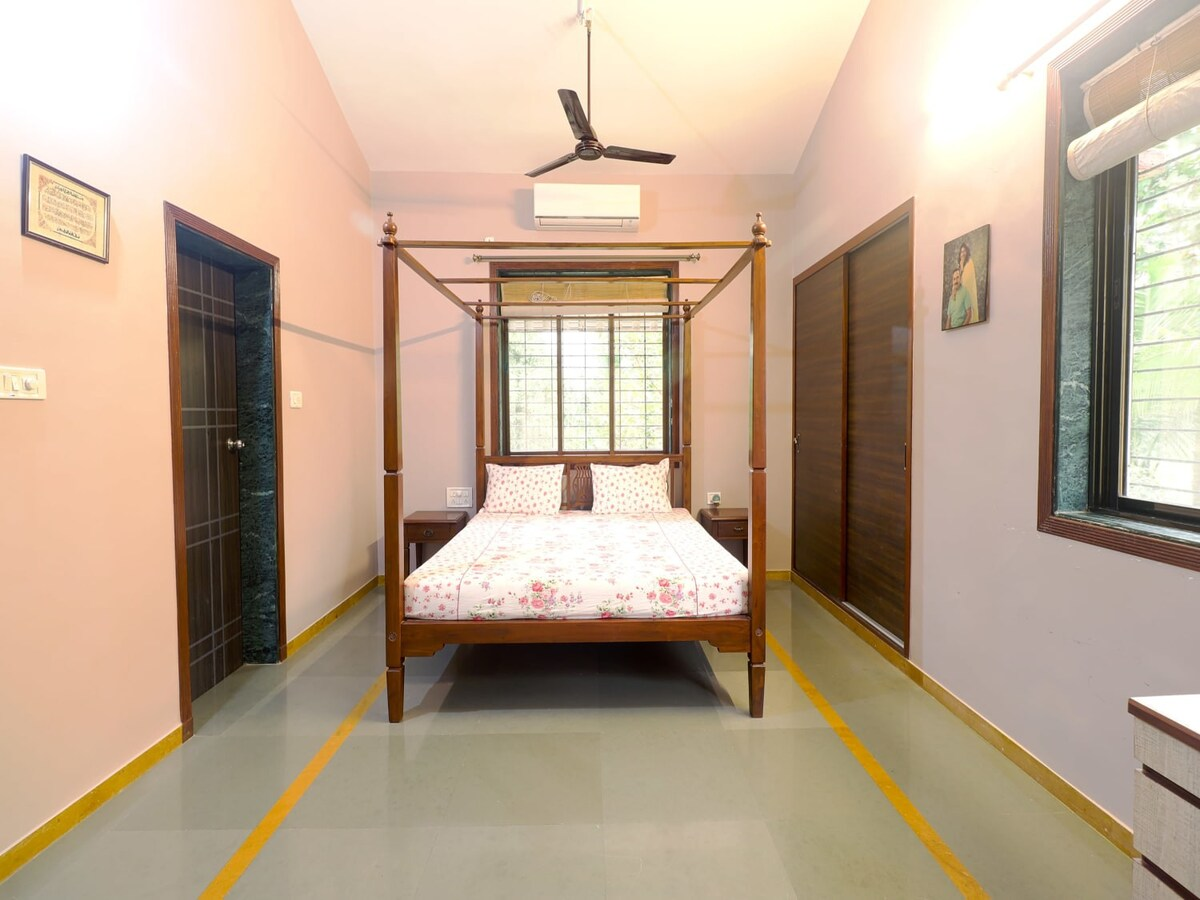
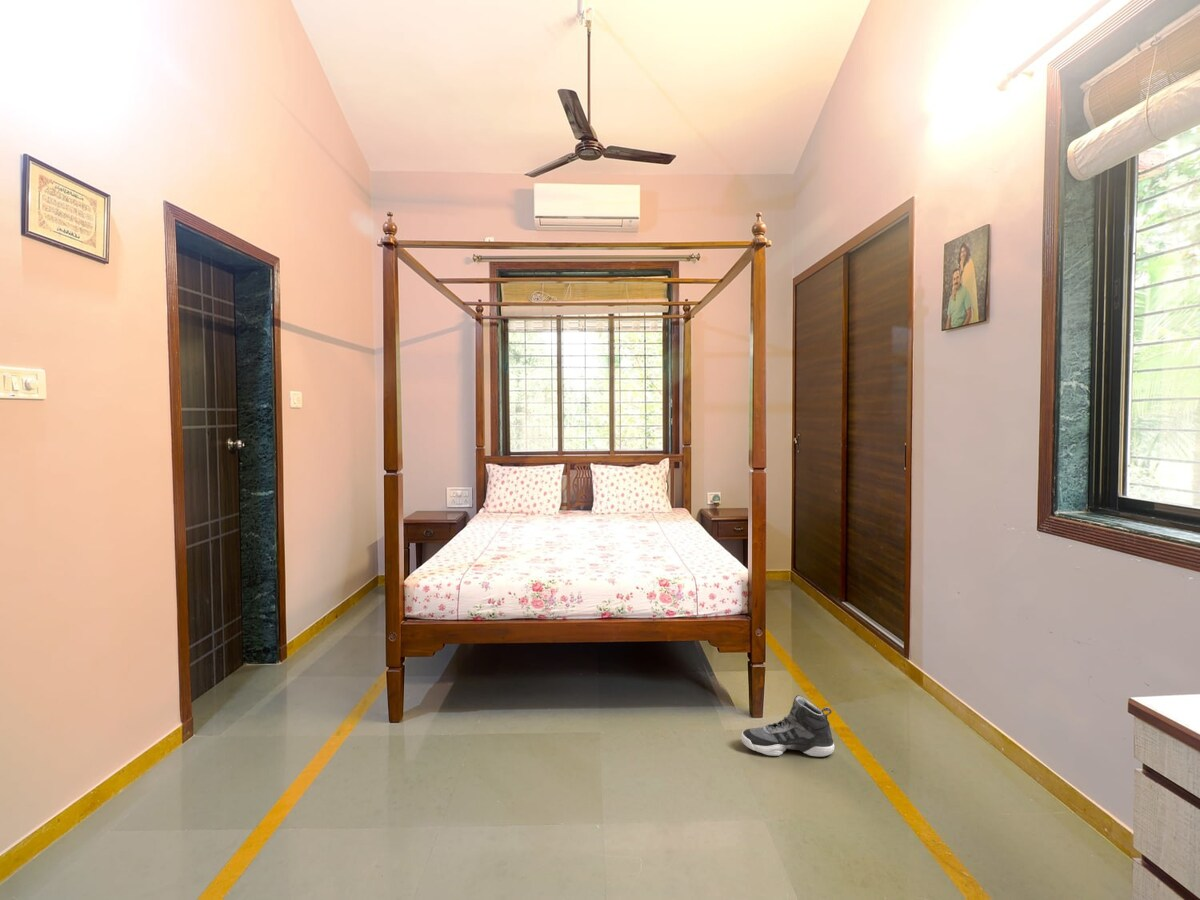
+ sneaker (786, 723)
